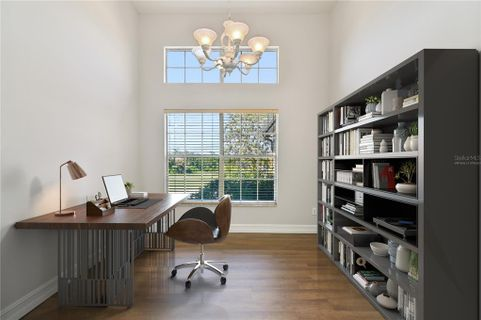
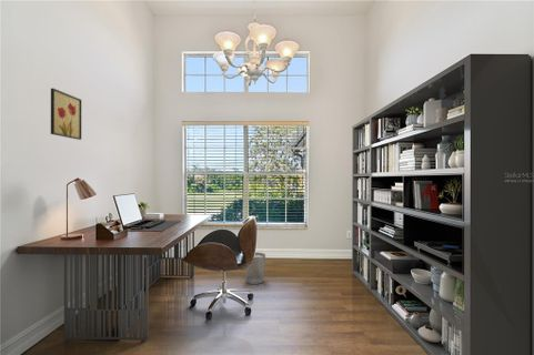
+ wastebasket (255, 267)
+ wall art (66, 115)
